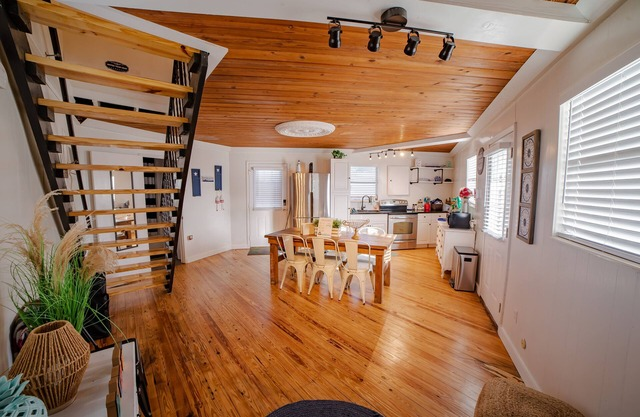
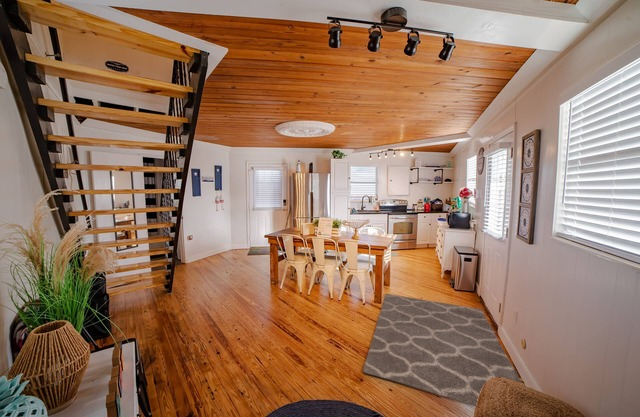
+ rug (434, 334)
